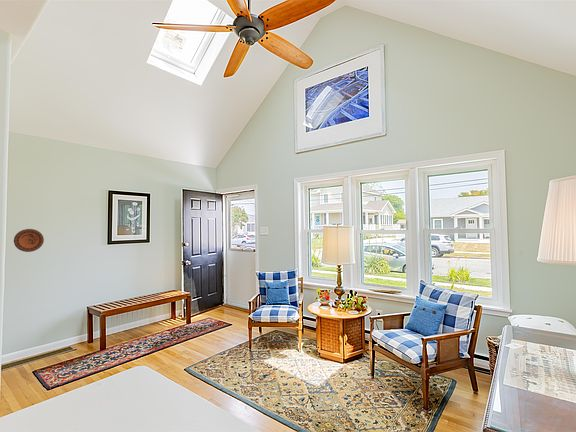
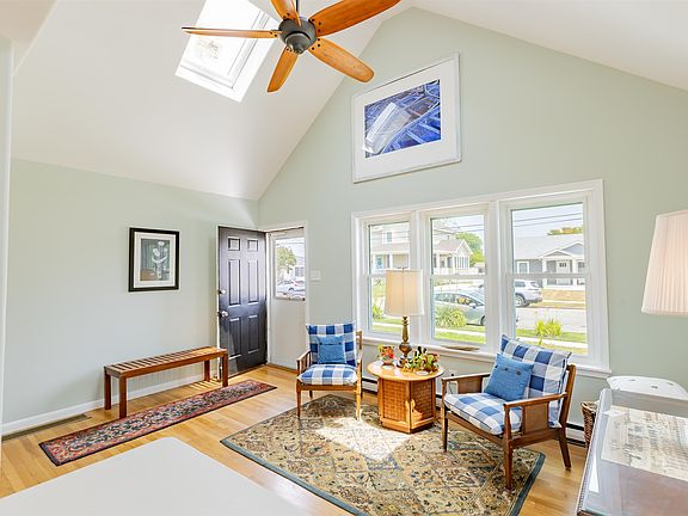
- decorative plate (29, 240)
